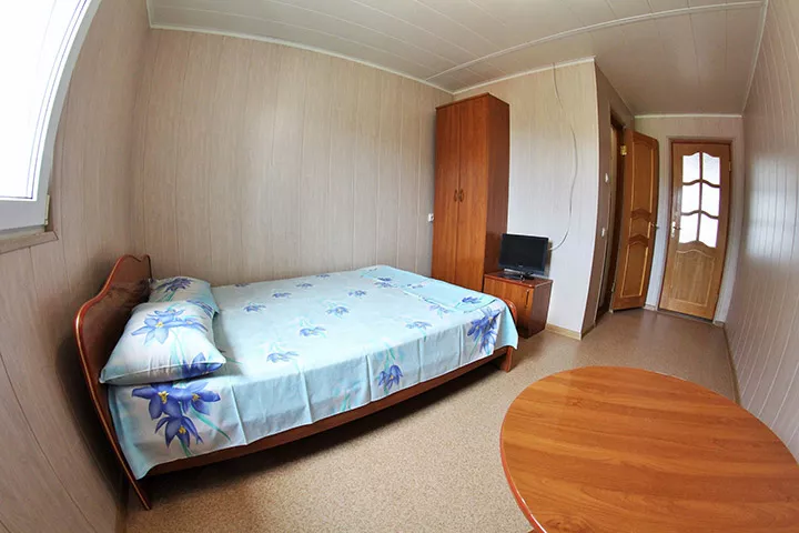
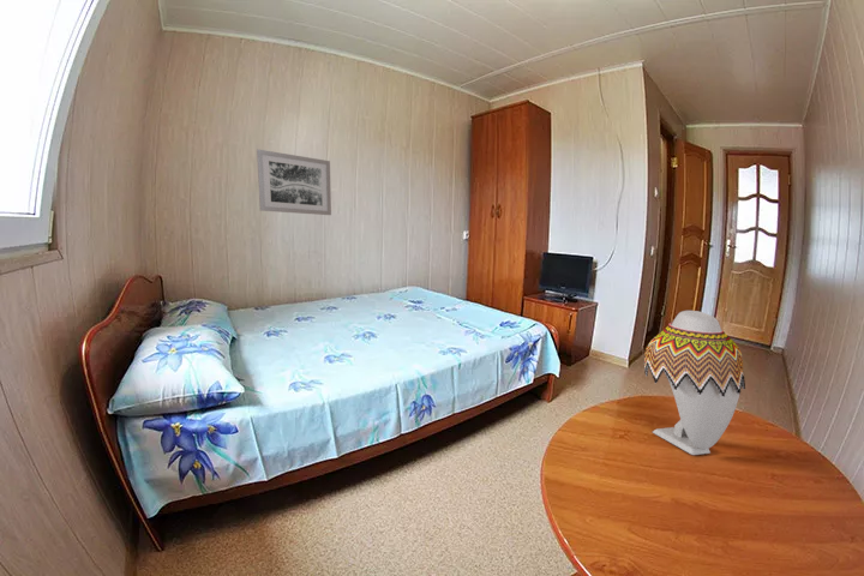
+ wall art (296, 184)
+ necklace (692, 379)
